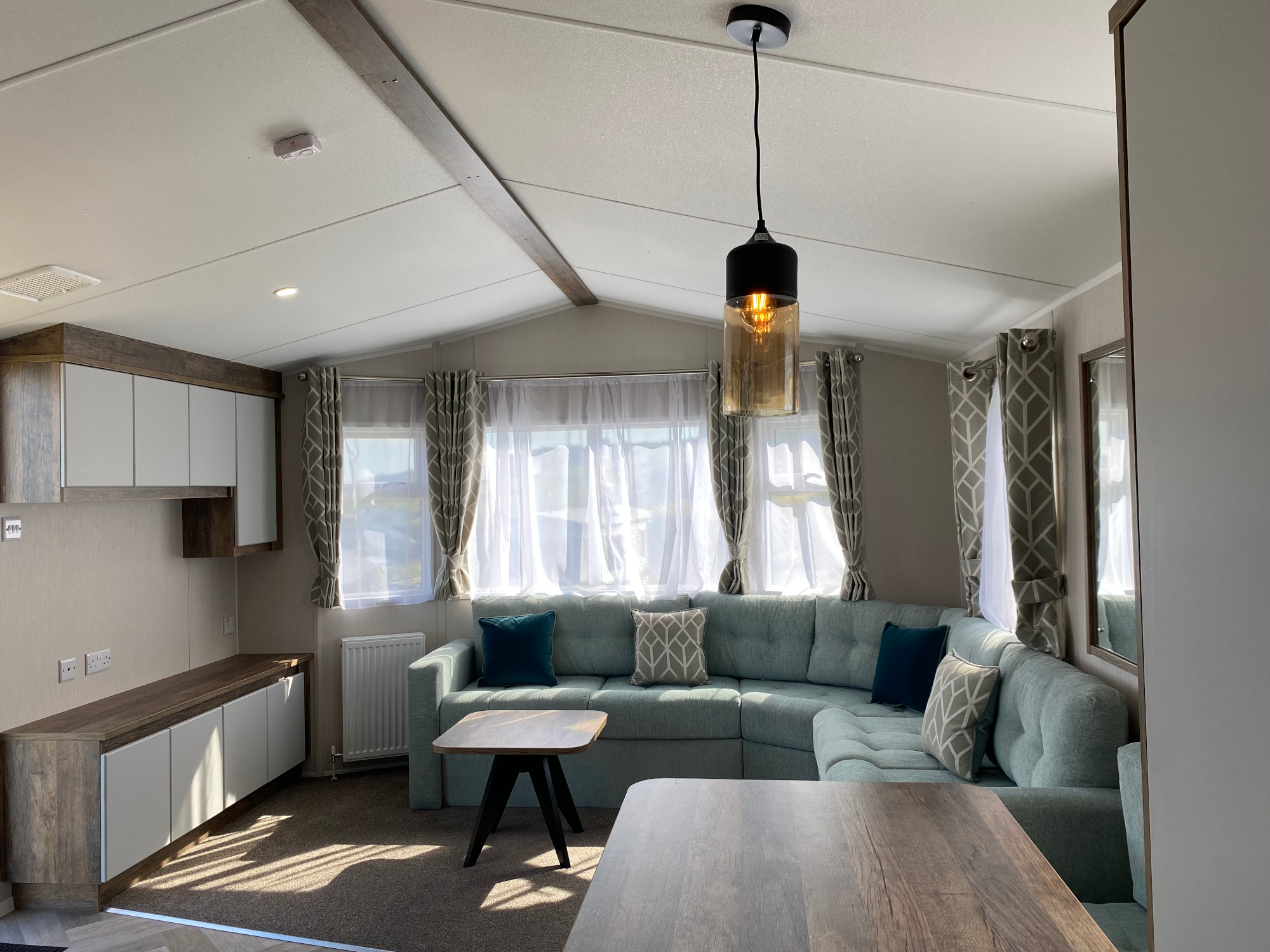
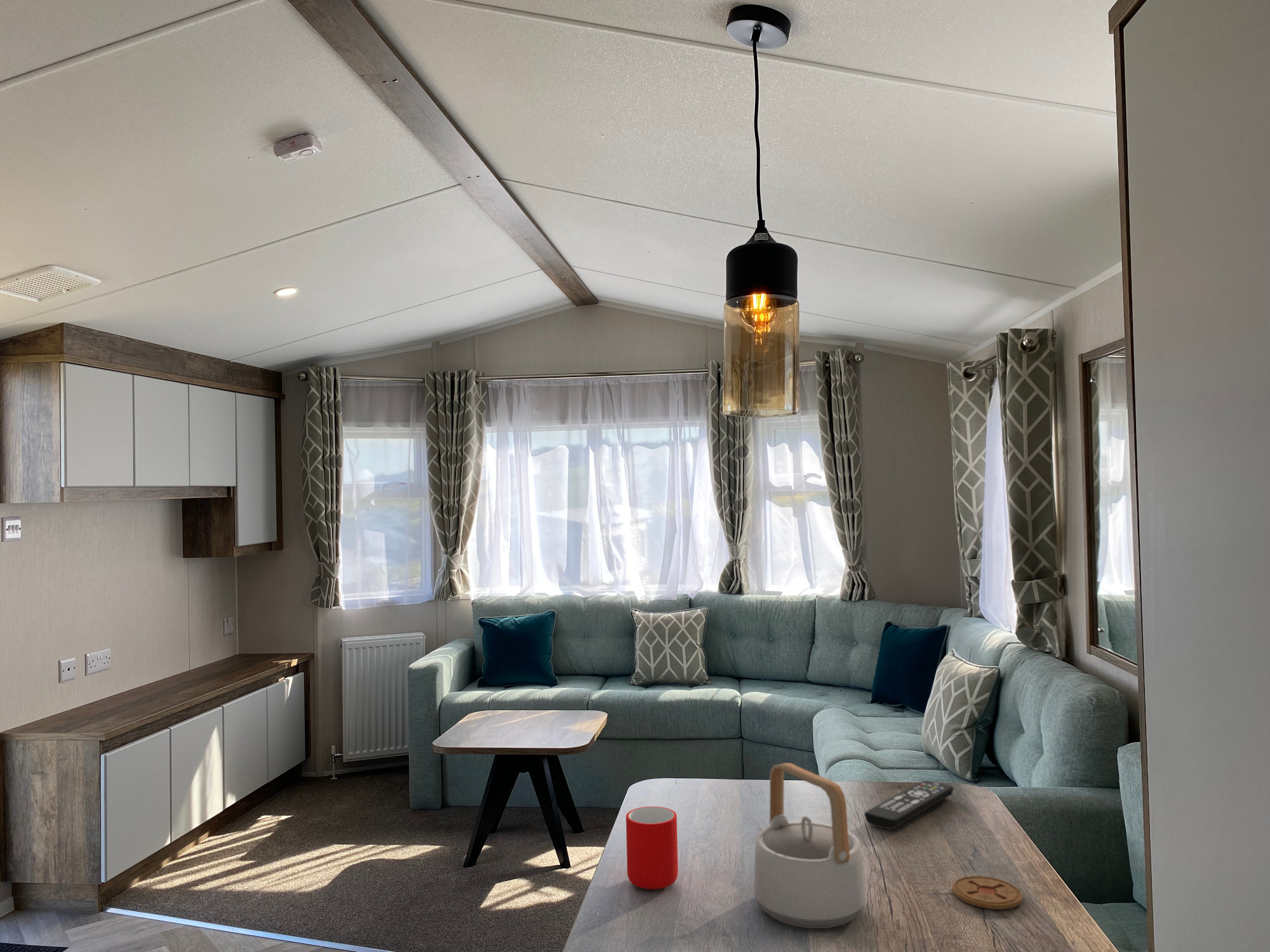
+ remote control (911, 803)
+ cup (648, 843)
+ coaster (987, 892)
+ teapot (801, 835)
